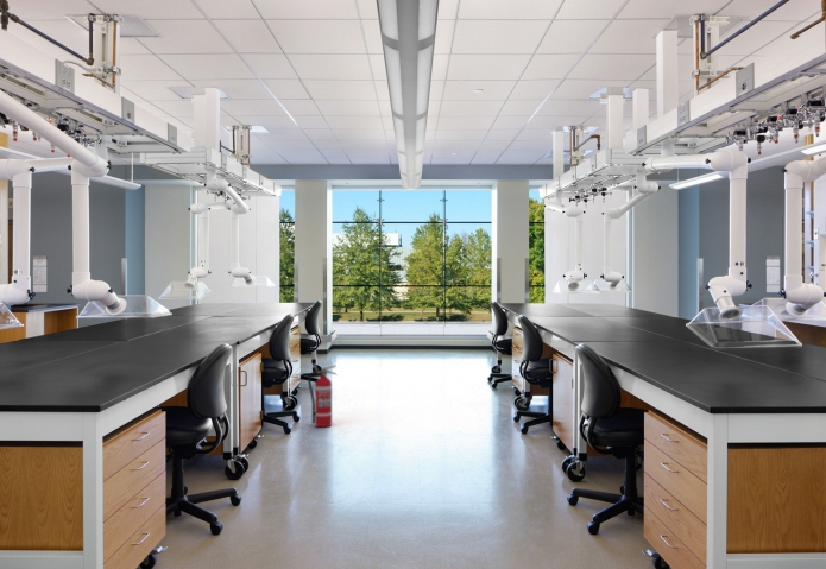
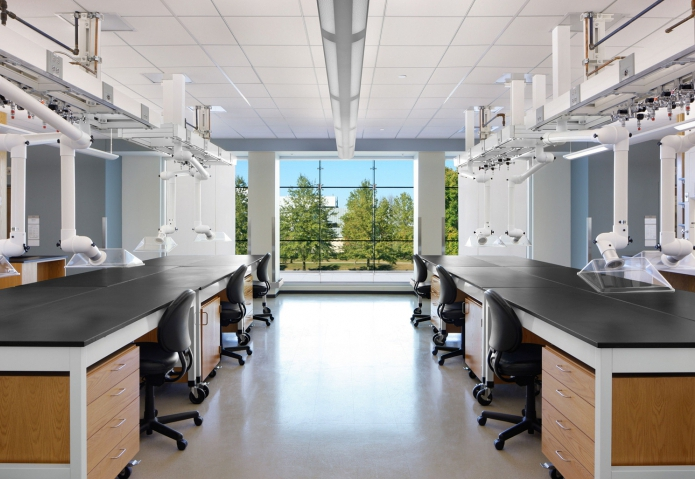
- fire extinguisher (322, 396)
